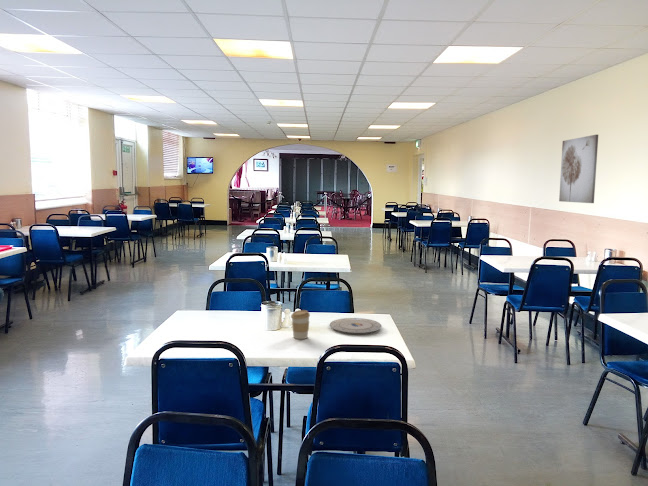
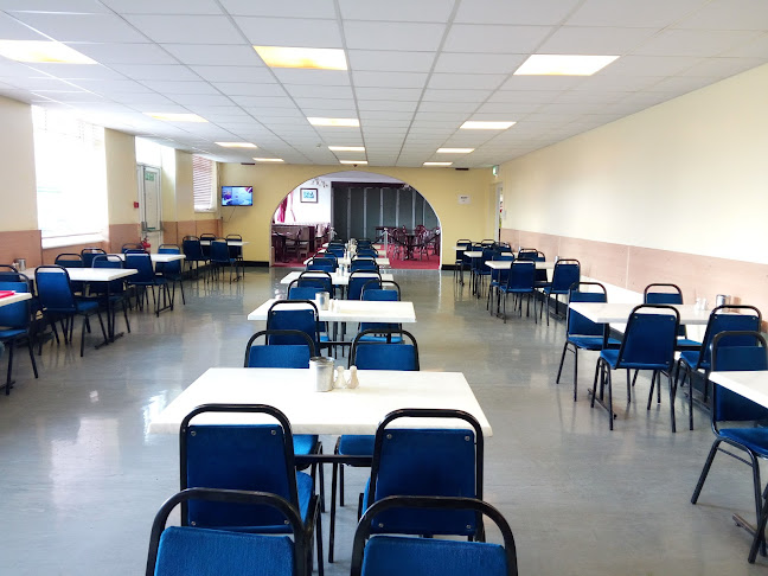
- wall art (577, 170)
- coffee cup (300, 324)
- plate (355, 326)
